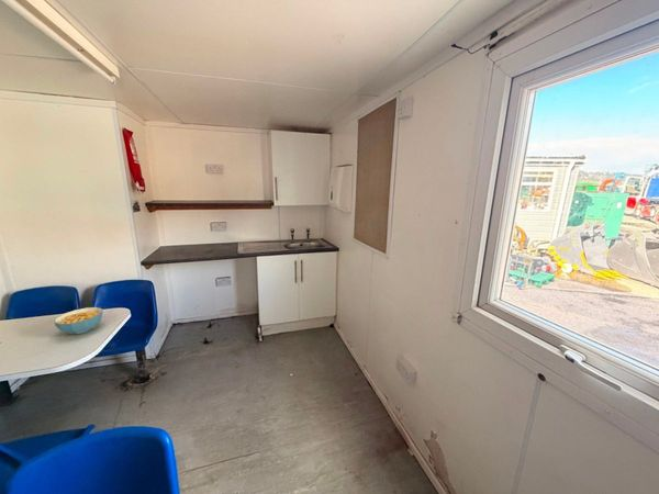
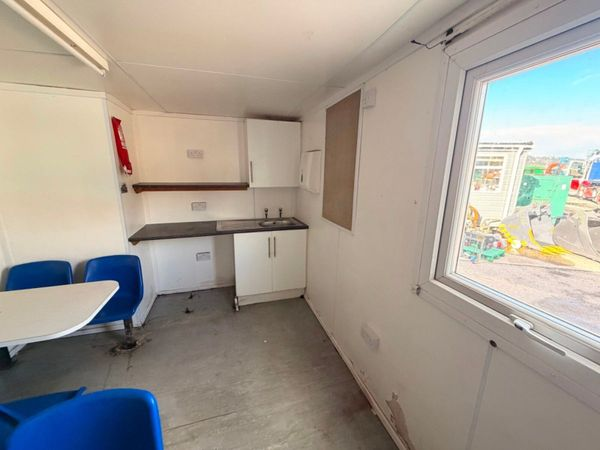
- cereal bowl (80, 323)
